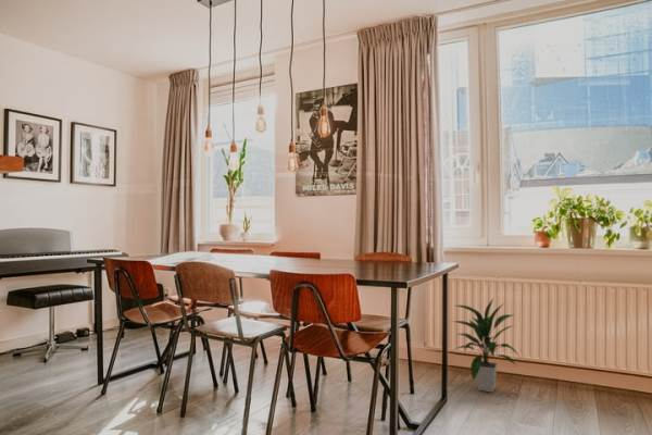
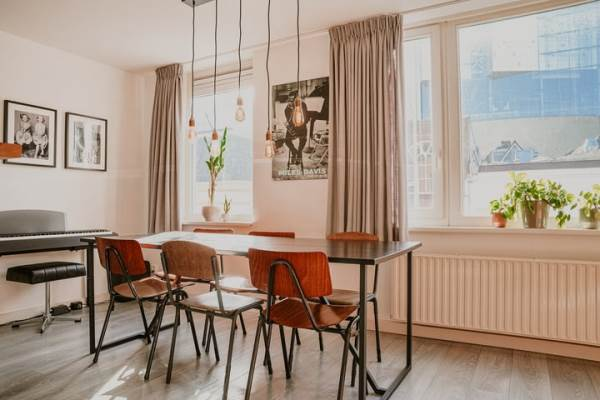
- indoor plant (484, 343)
